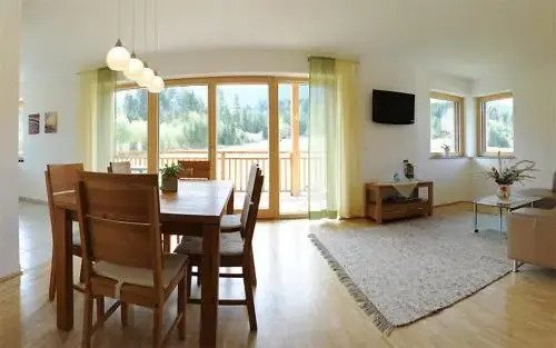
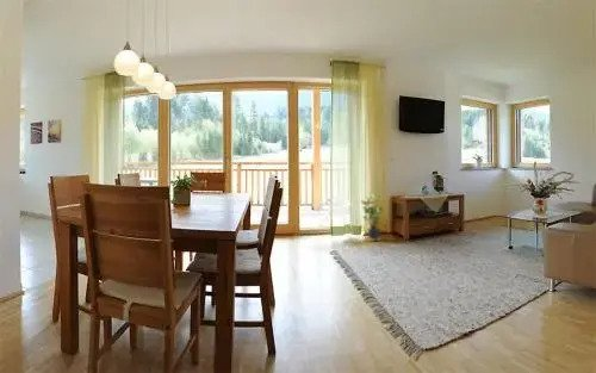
+ potted plant (372, 216)
